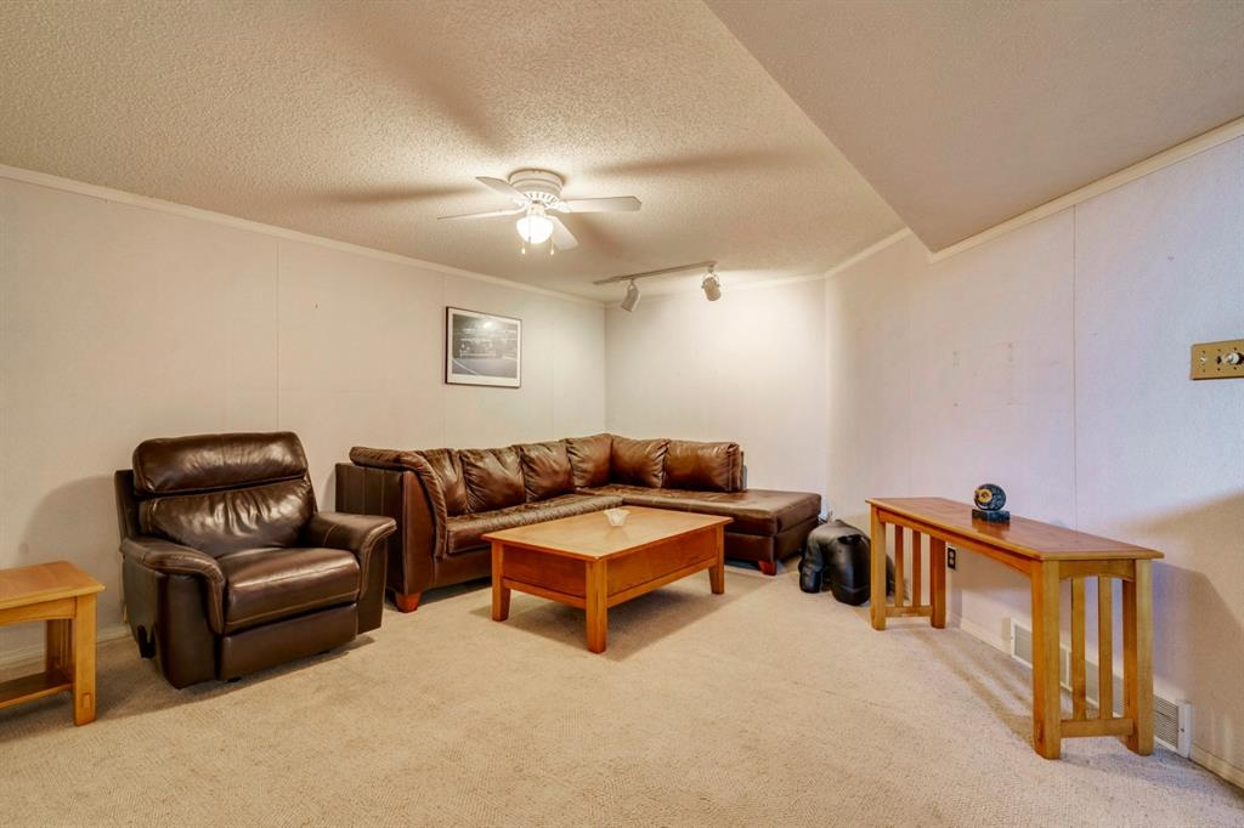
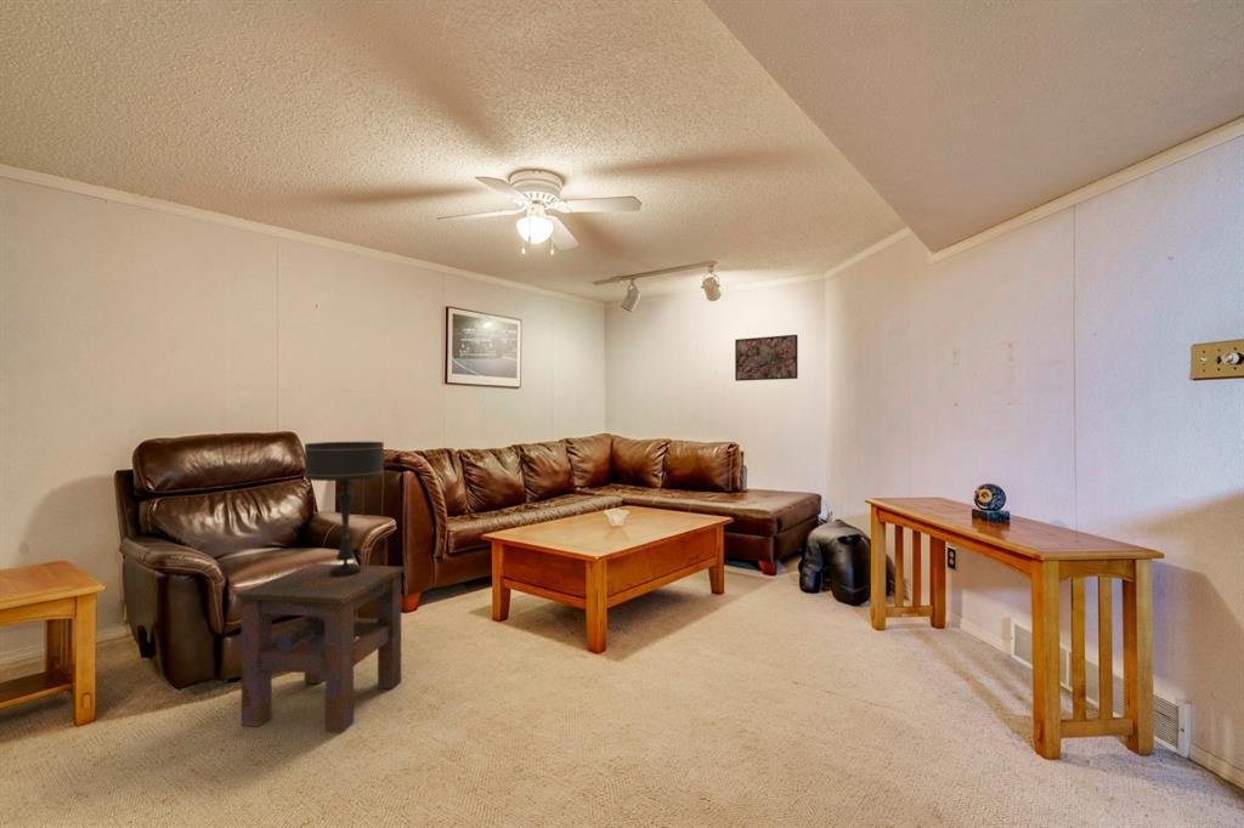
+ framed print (765, 358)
+ side table (327, 640)
+ table lamp (345, 507)
